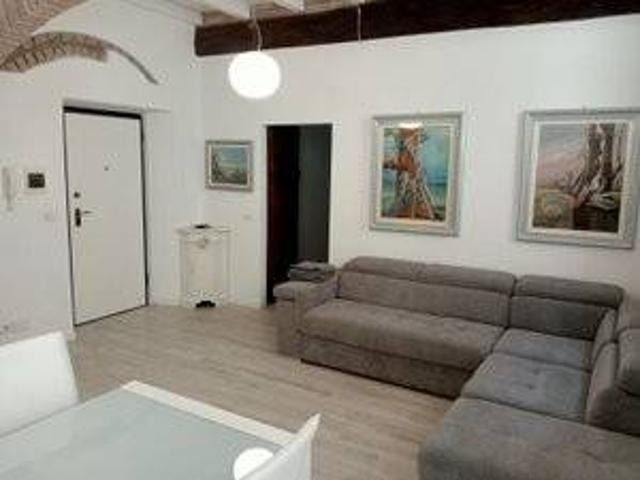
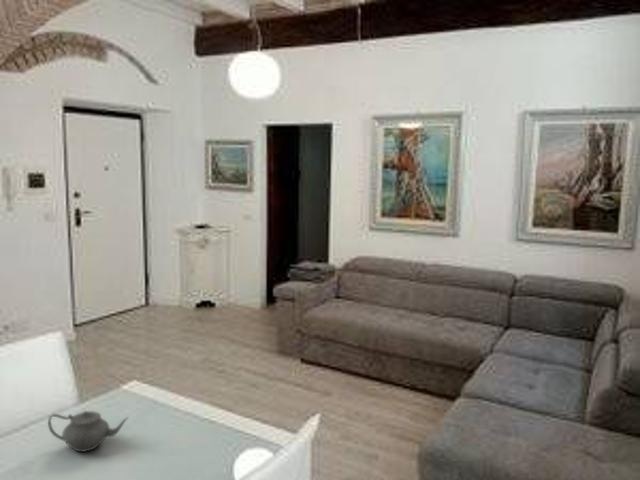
+ teapot (88, 428)
